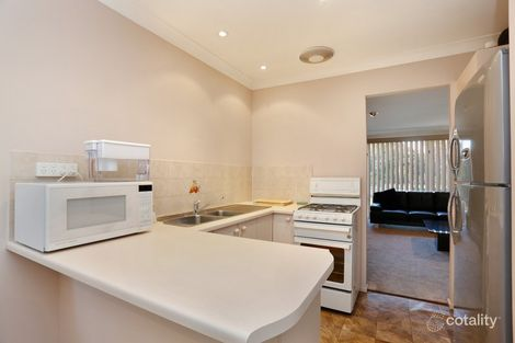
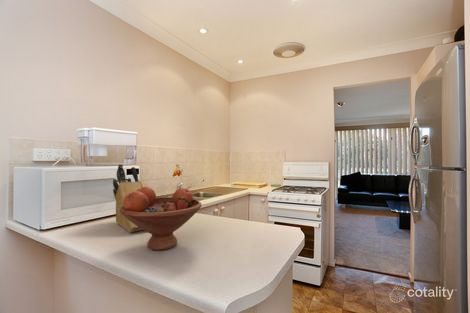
+ knife block (130, 192)
+ fruit bowl (162, 216)
